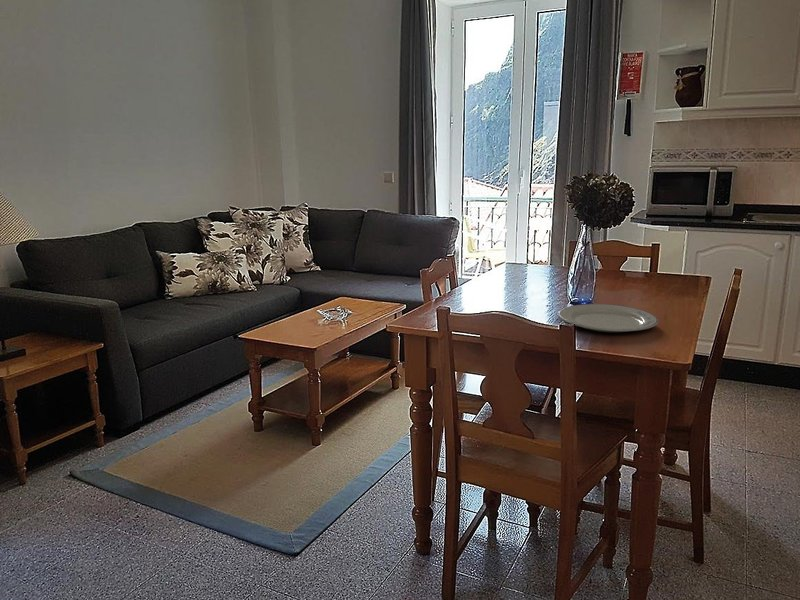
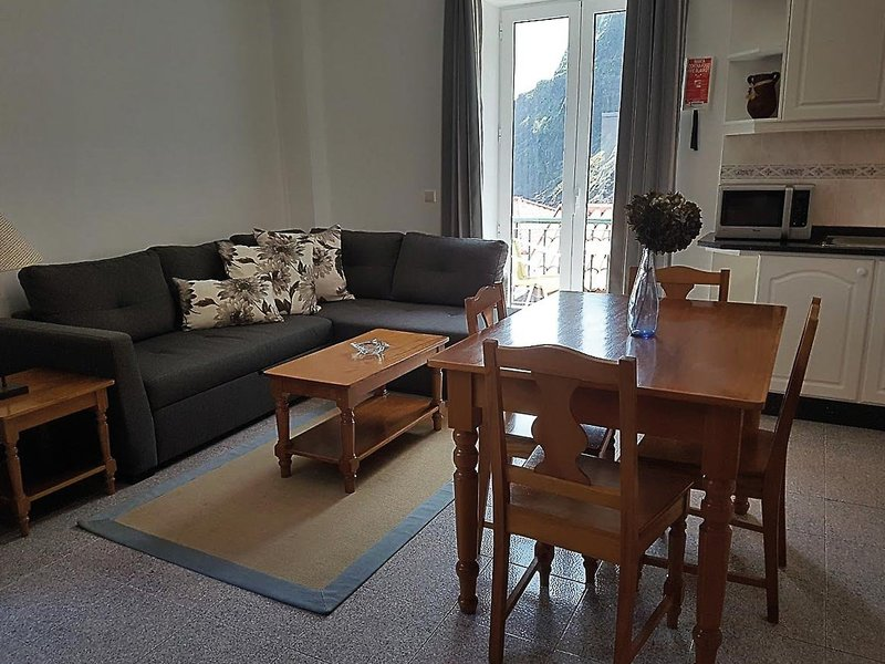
- chinaware (606, 319)
